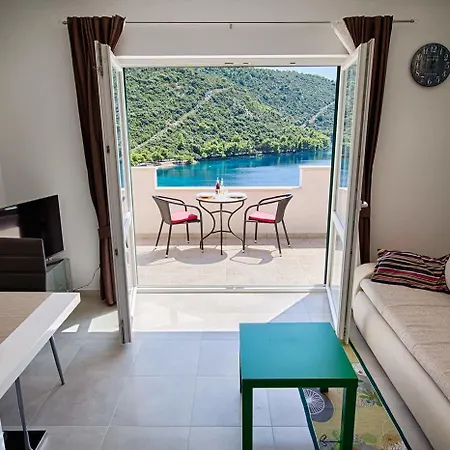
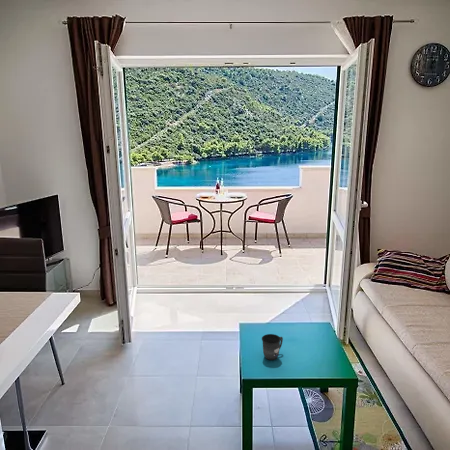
+ mug (273, 346)
